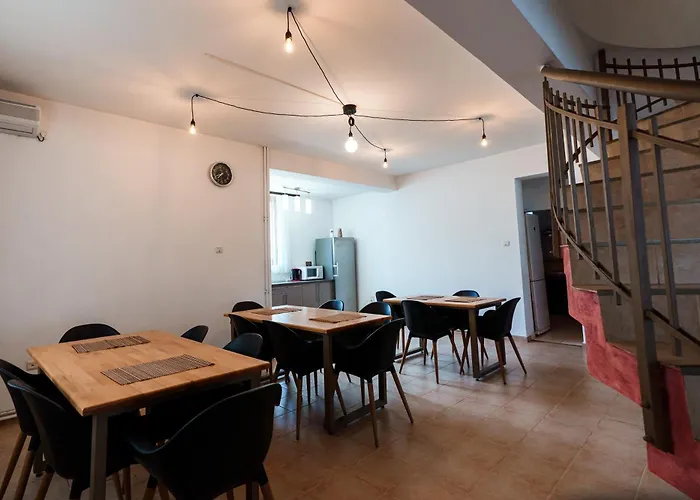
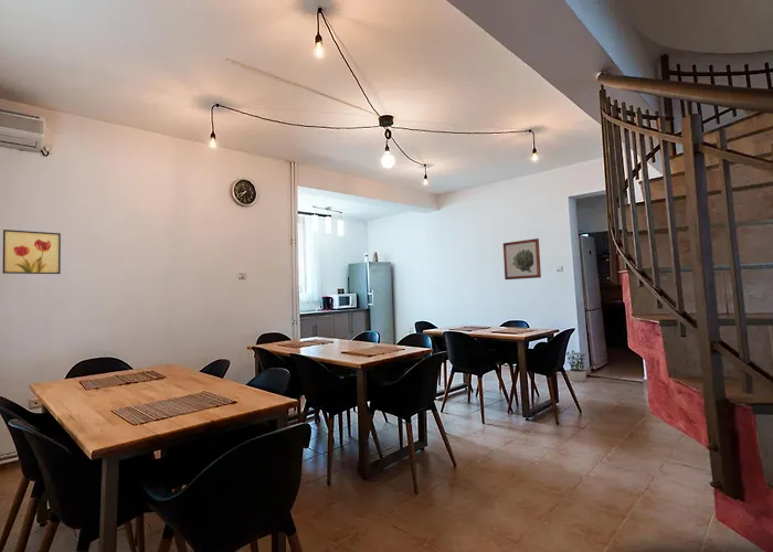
+ wall art (32, 252)
+ potted plant (576, 364)
+ wall art (521, 259)
